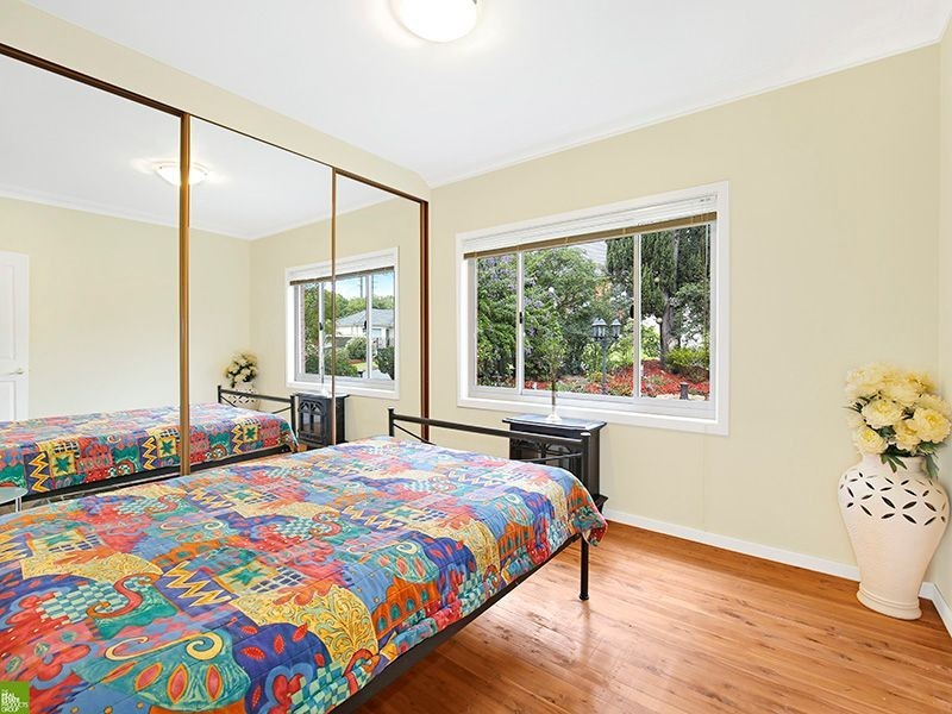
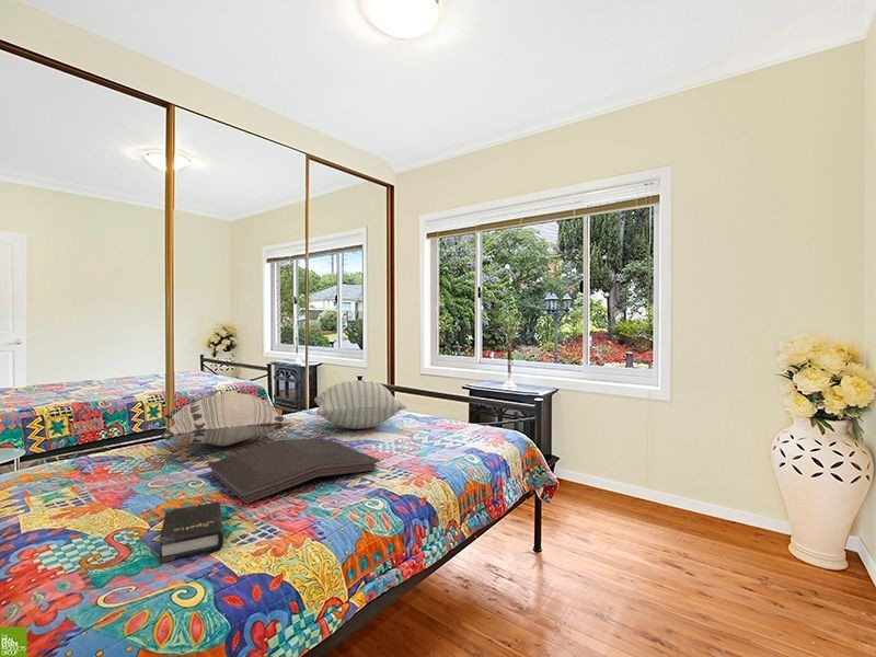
+ decorative pillow (226, 418)
+ hardback book (193, 528)
+ serving tray (295, 459)
+ pillow (357, 403)
